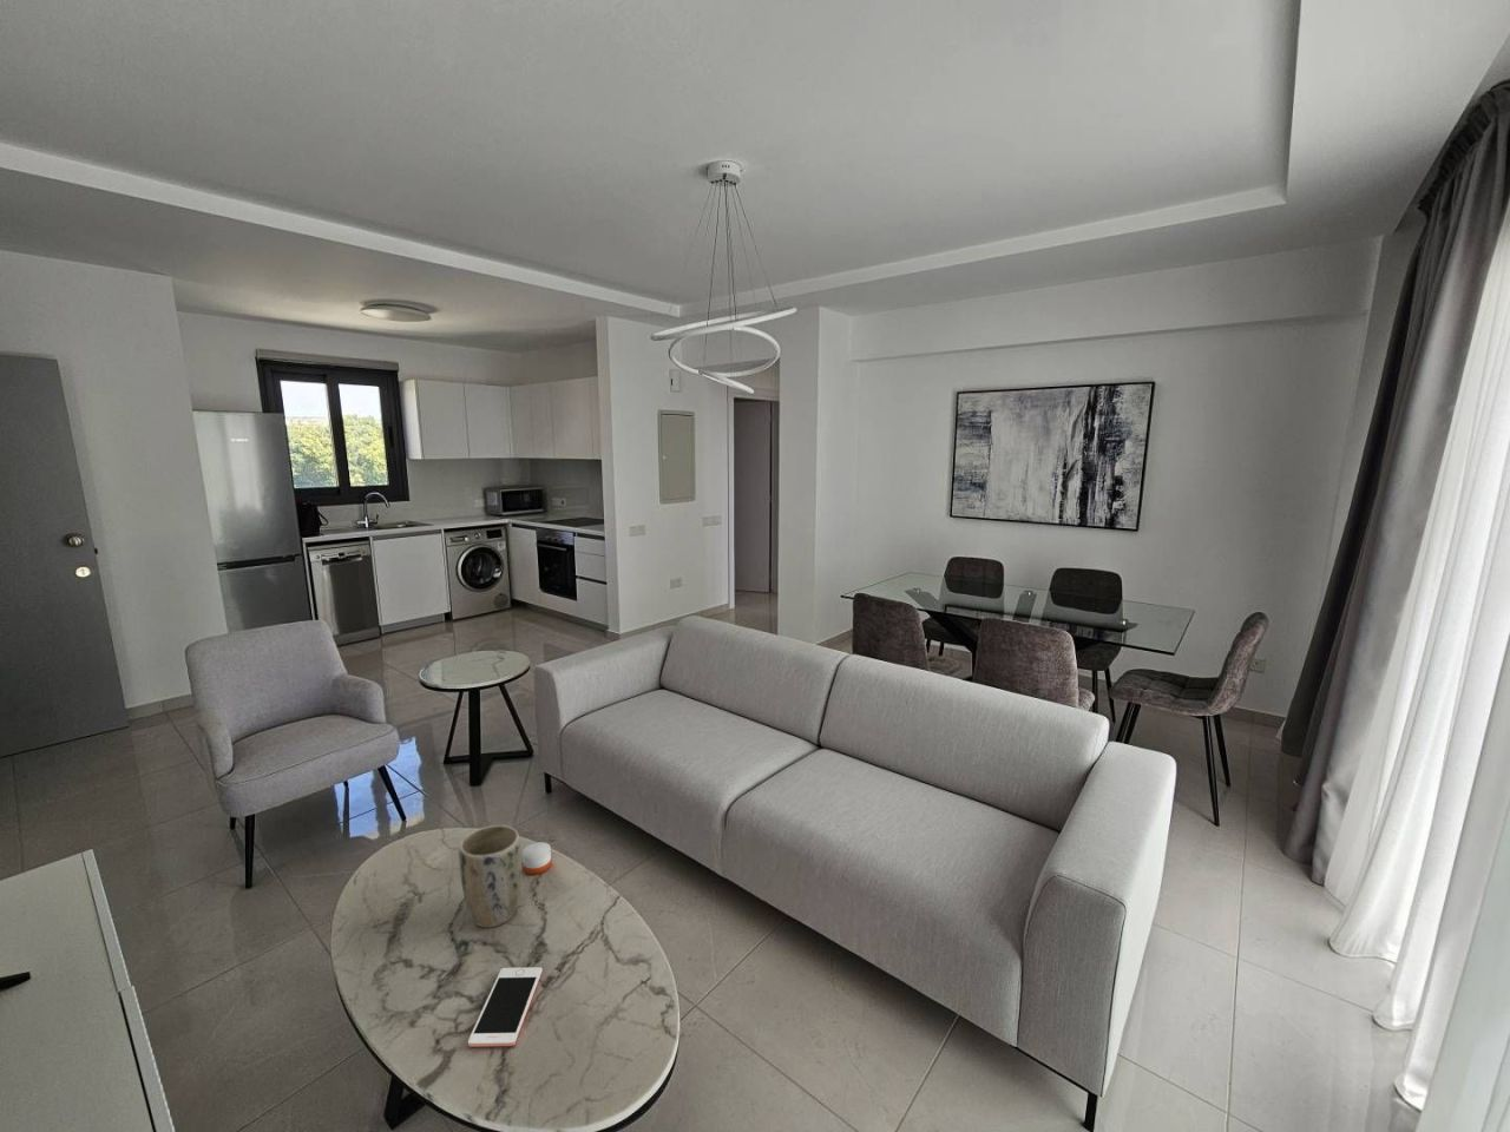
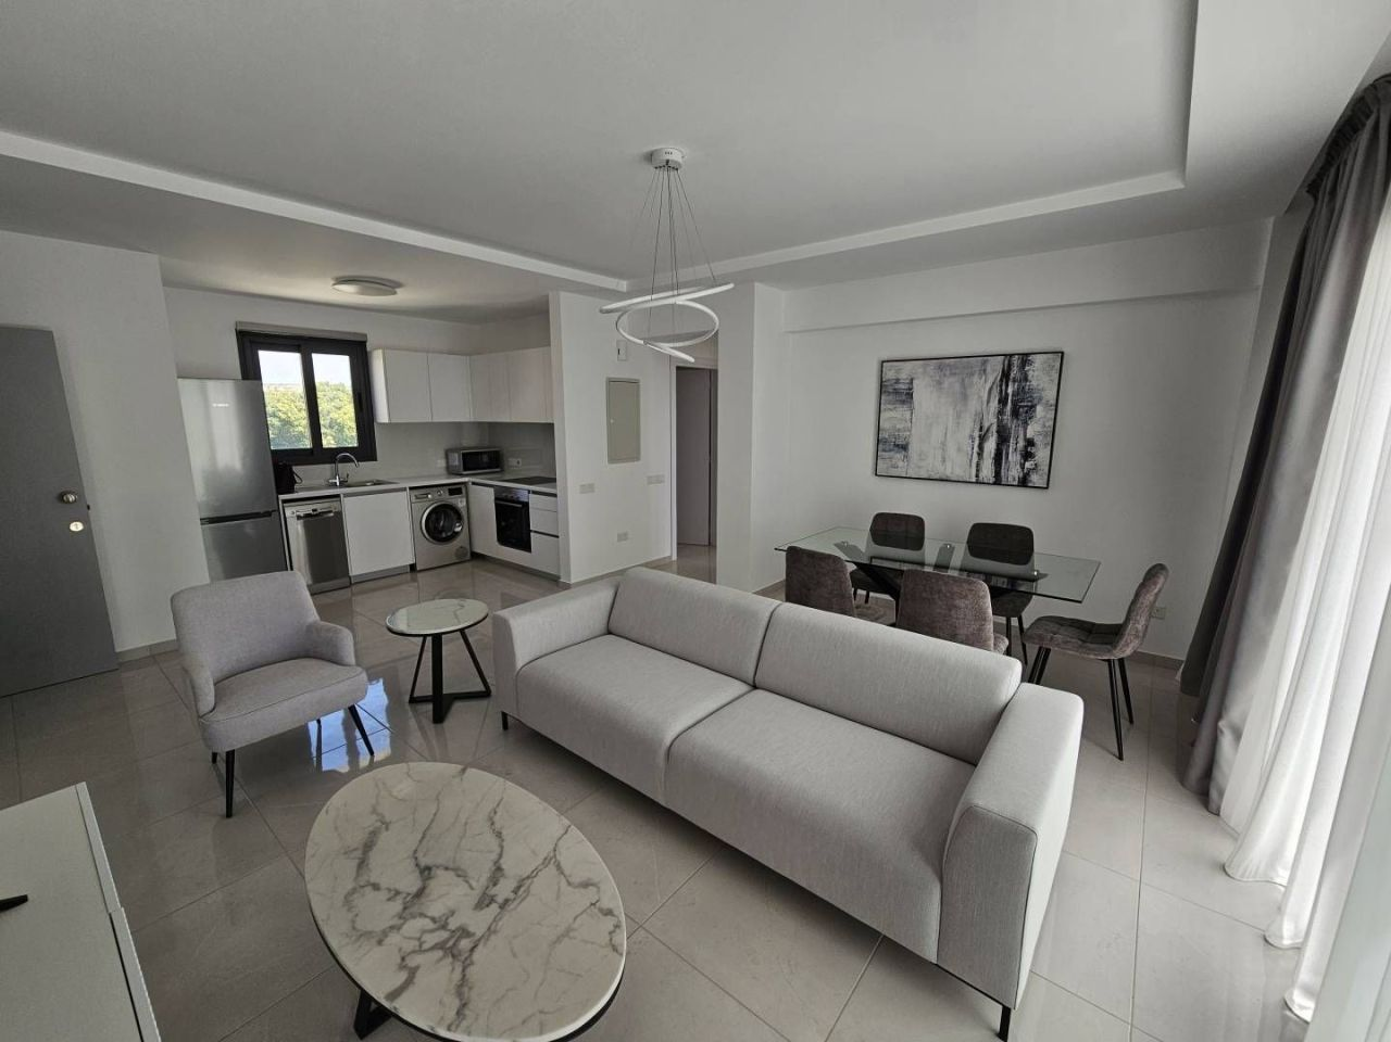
- cell phone (508, 1004)
- plant pot (492, 878)
- candle (535, 849)
